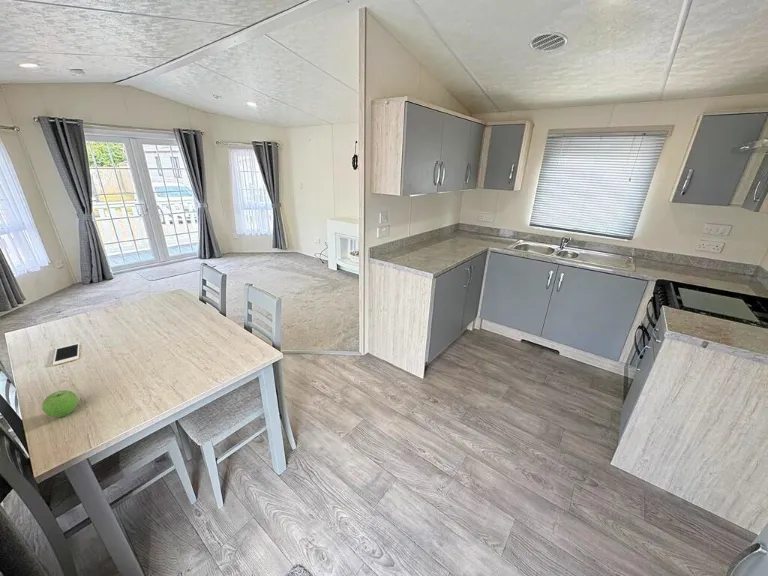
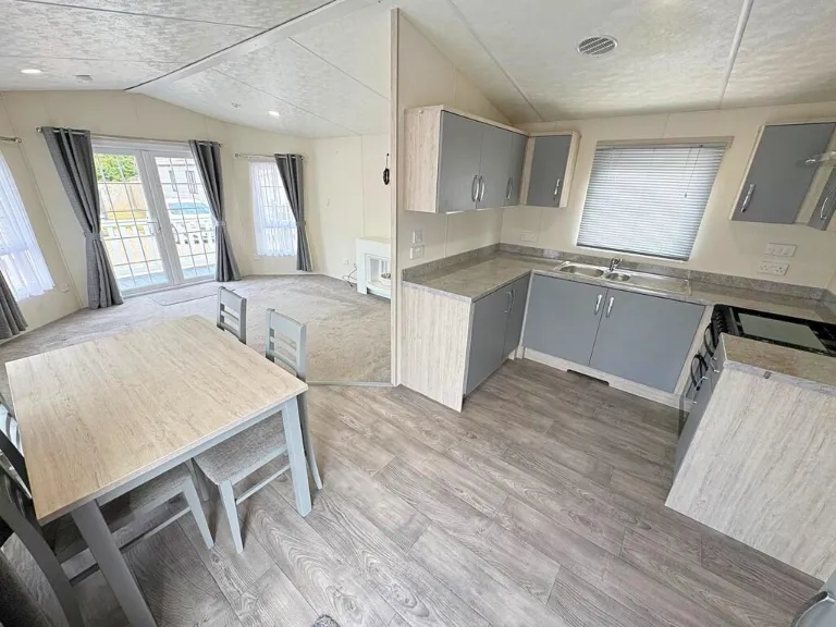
- cell phone (67, 353)
- fruit (60, 404)
